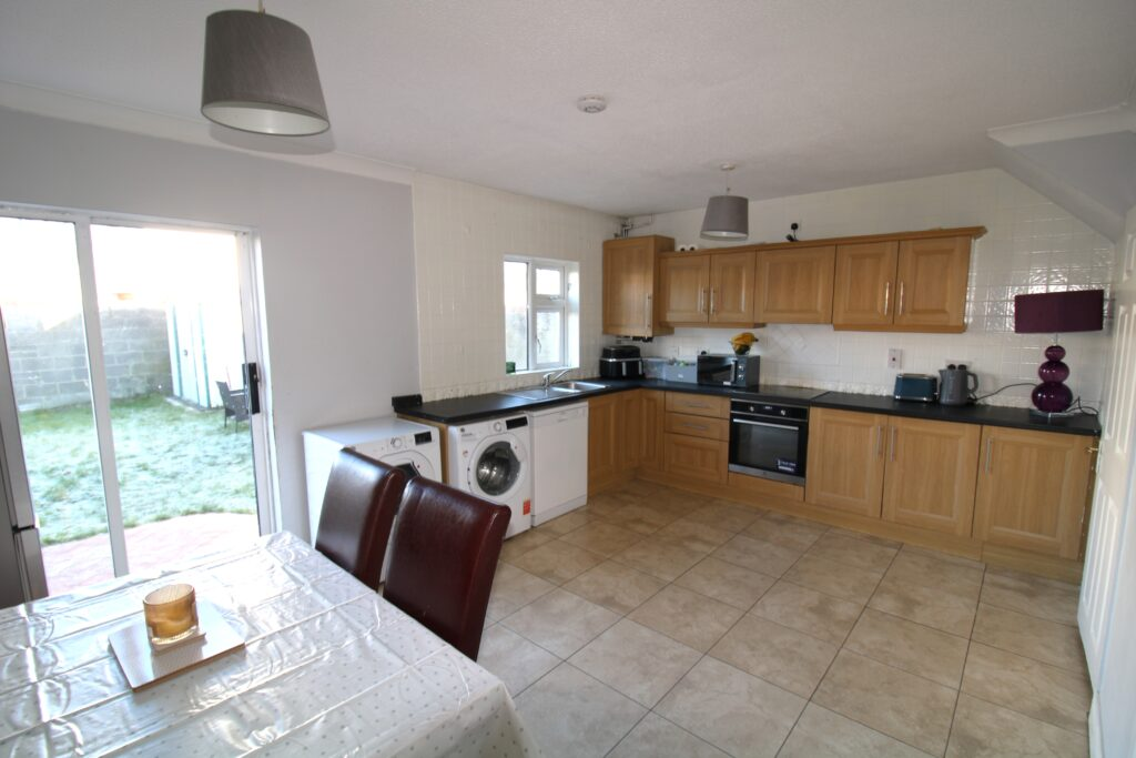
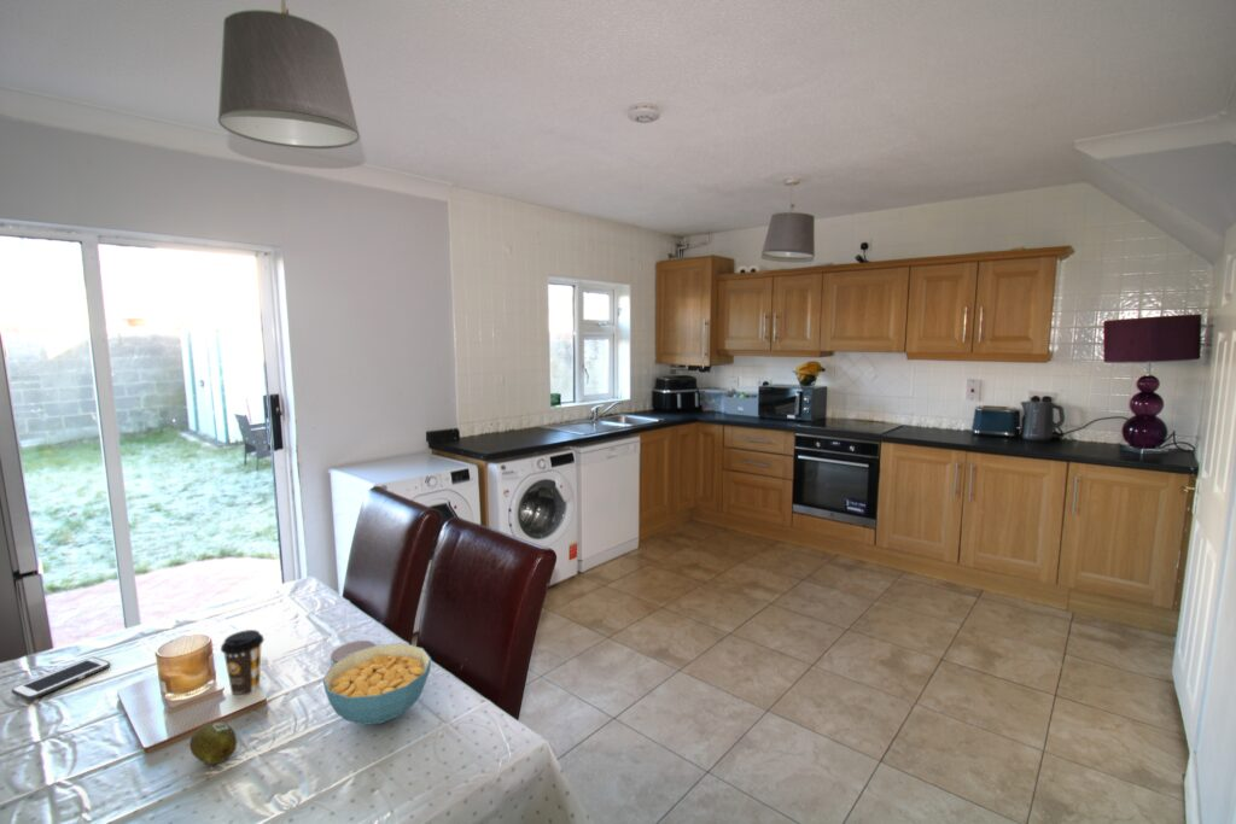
+ coaster (354, 651)
+ cell phone (63, 677)
+ fruit (214, 742)
+ coffee cup (244, 664)
+ cereal bowl (379, 691)
